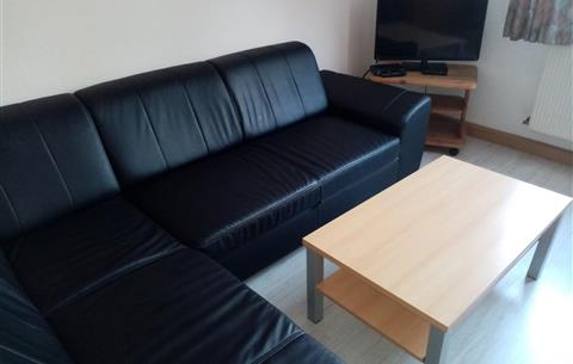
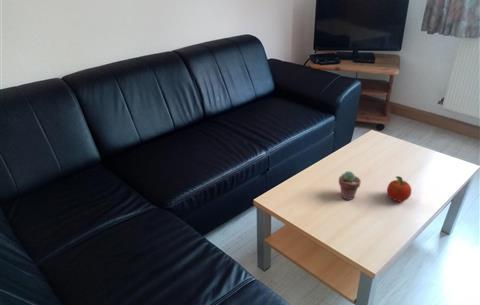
+ fruit (399, 189)
+ potted succulent (349, 184)
